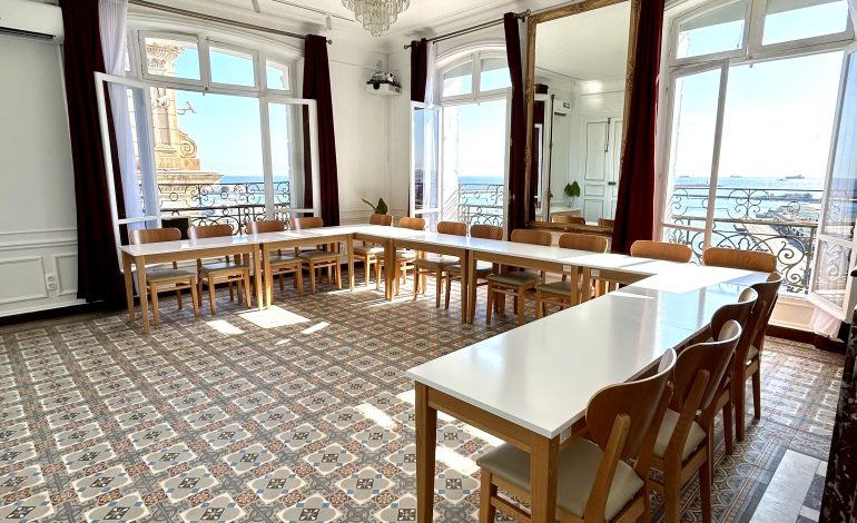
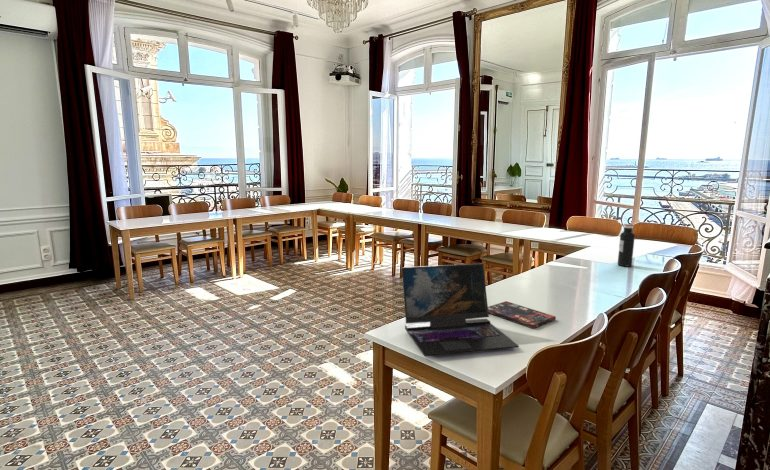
+ laptop (456, 306)
+ water bottle (626, 245)
+ book (518, 313)
